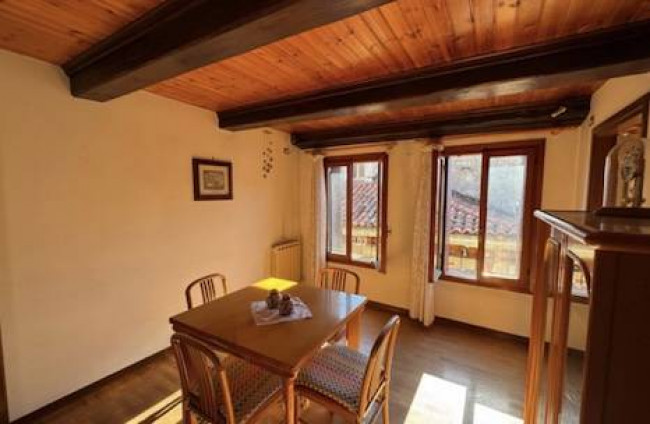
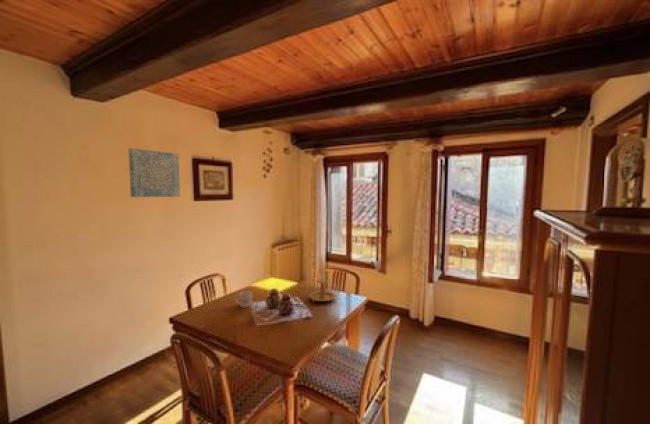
+ mug (243, 299)
+ wall art (156, 174)
+ candle holder (322, 282)
